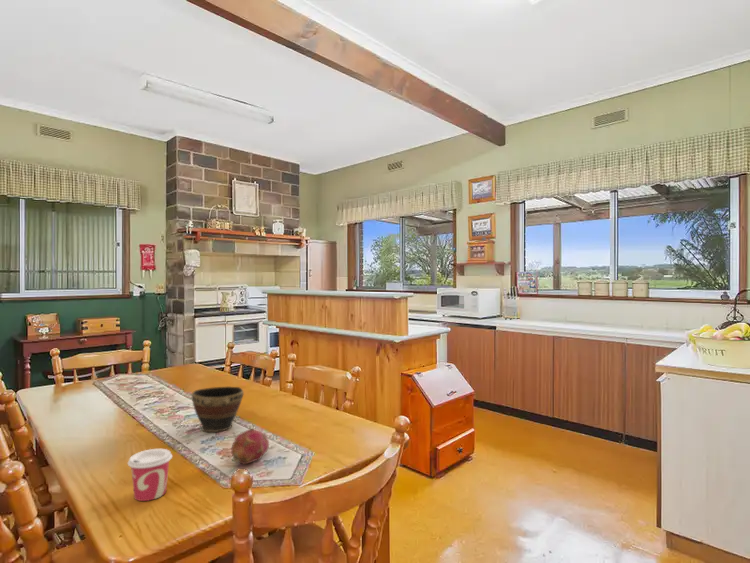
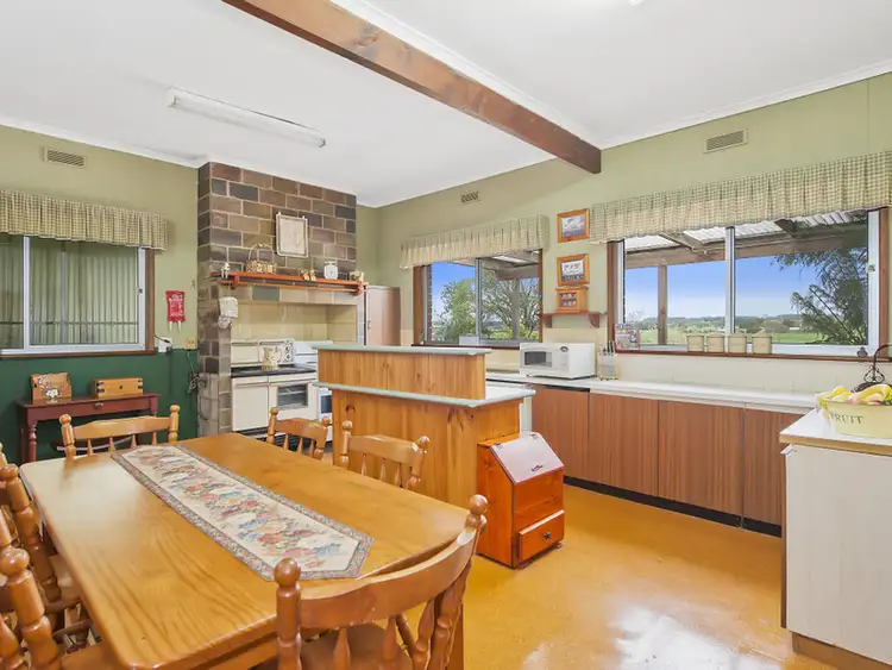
- cup (150, 474)
- bowl (217, 408)
- fruit (251, 444)
